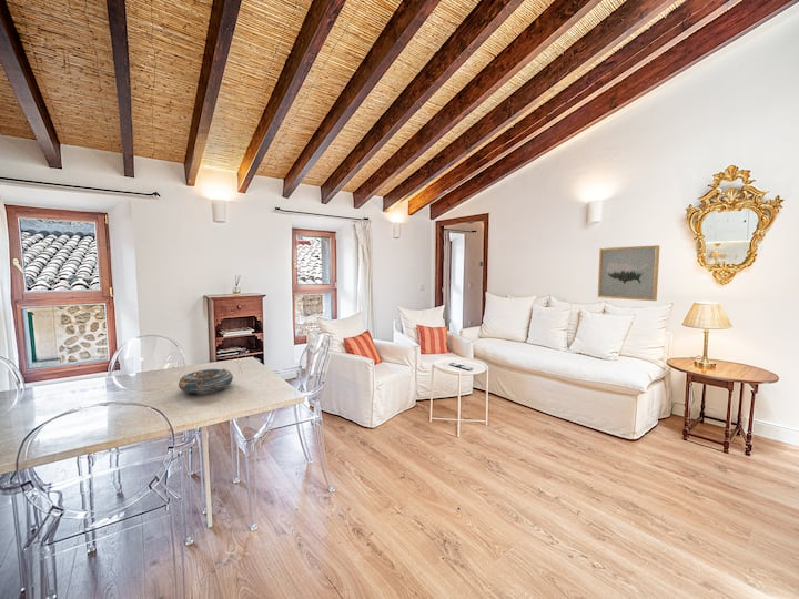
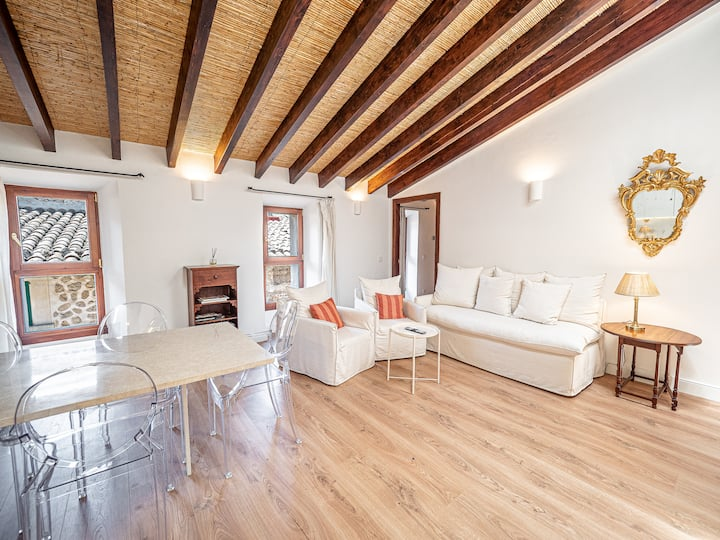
- wall art (626, 273)
- decorative bowl (206, 380)
